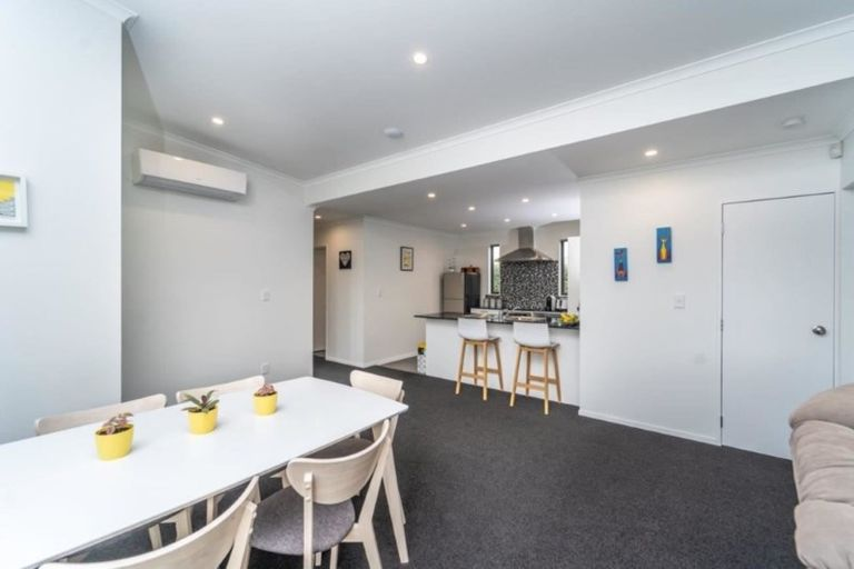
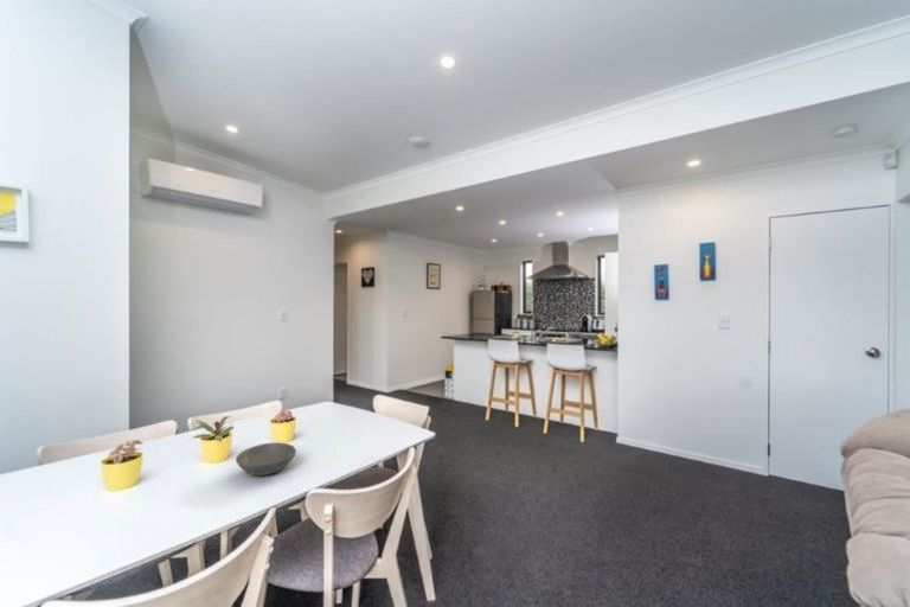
+ soup bowl (267, 461)
